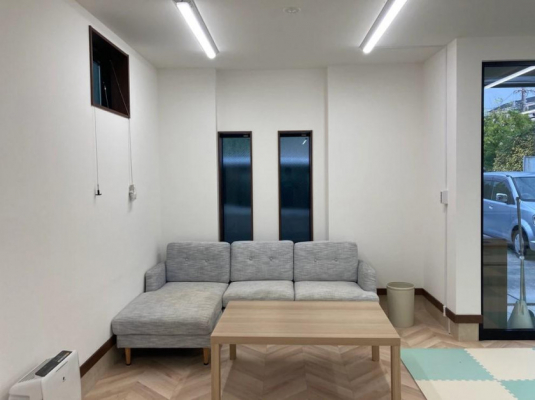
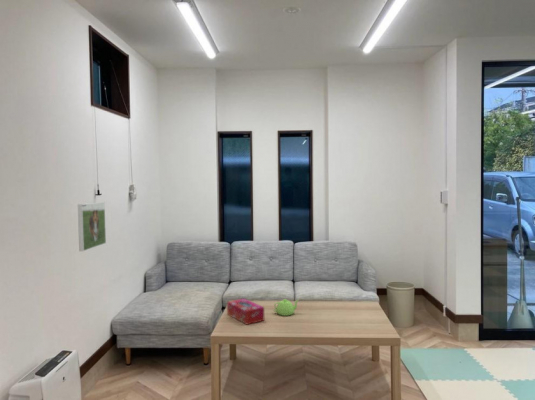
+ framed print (92, 225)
+ tissue box (245, 310)
+ teapot (286, 306)
